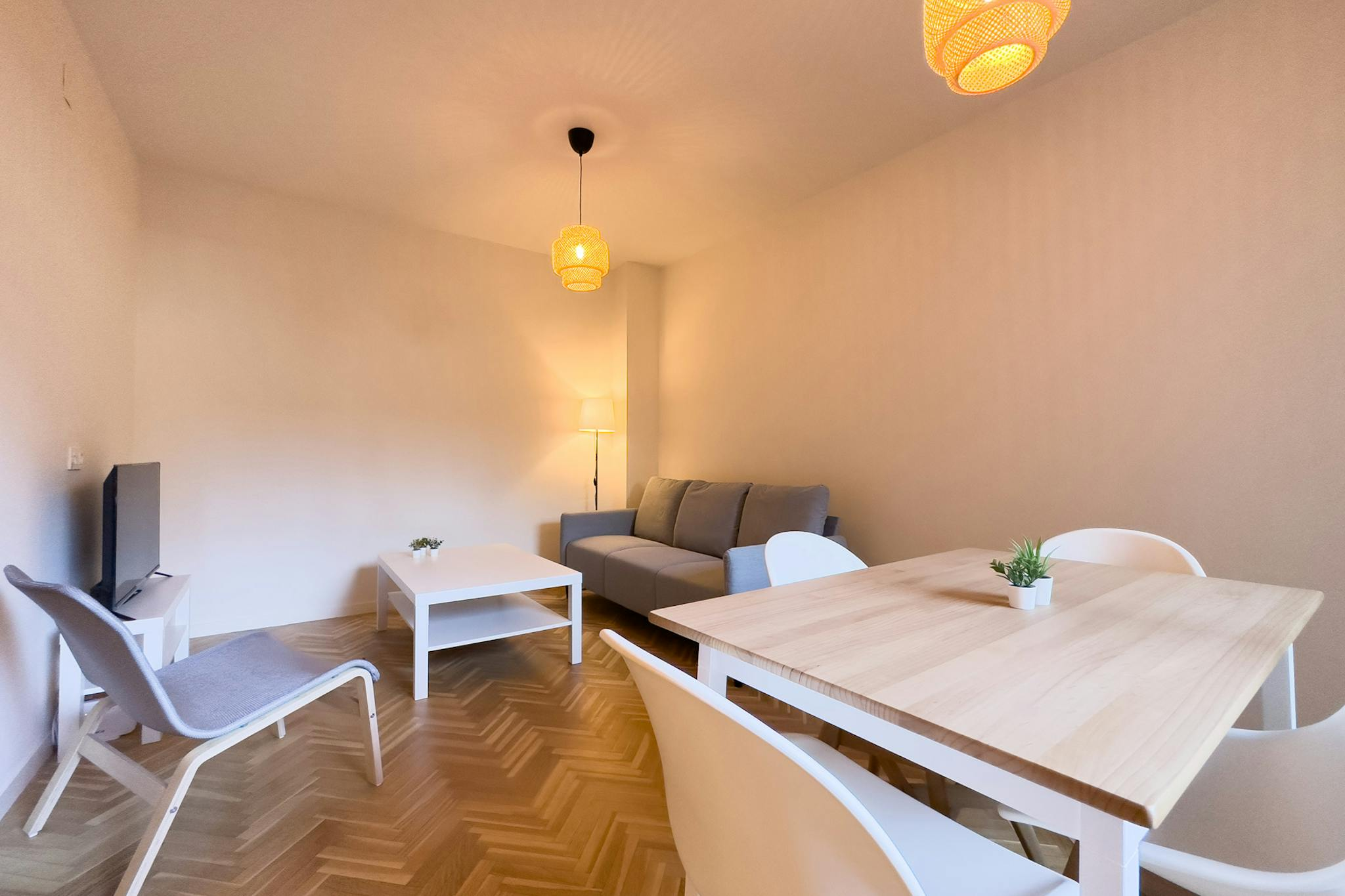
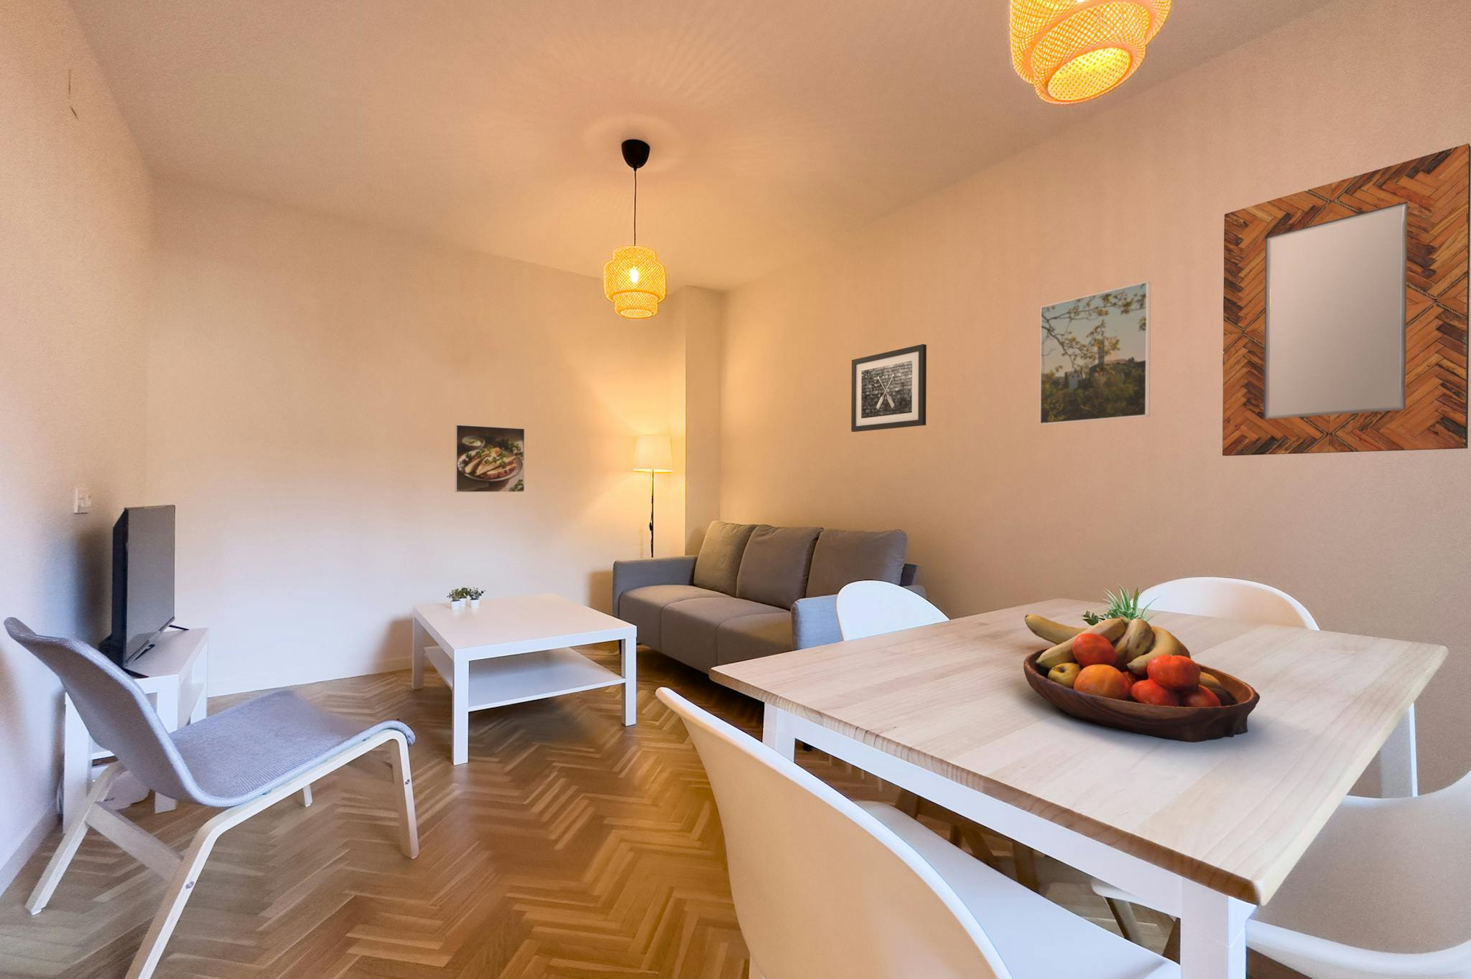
+ wall art (886, 390)
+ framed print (1091, 358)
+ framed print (491, 459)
+ home mirror (1332, 318)
+ fruit bowl (1128, 664)
